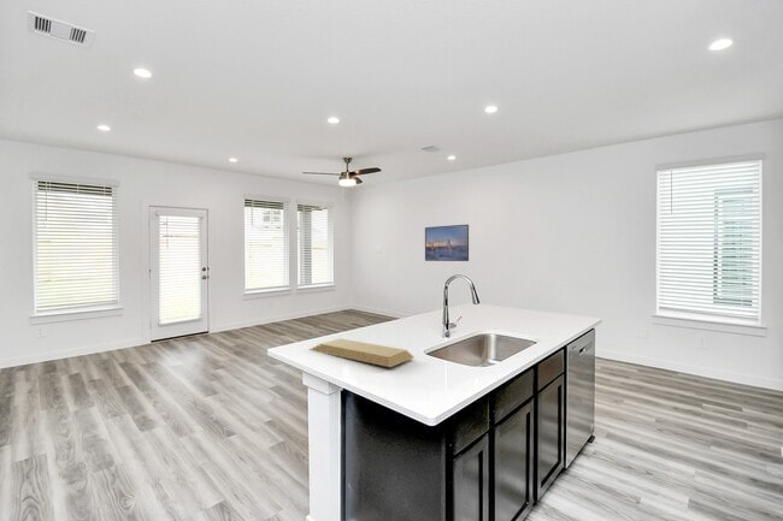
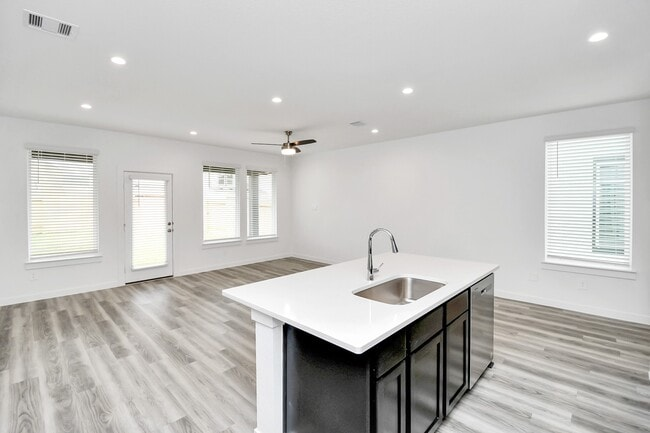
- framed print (446, 243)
- cutting board (359, 350)
